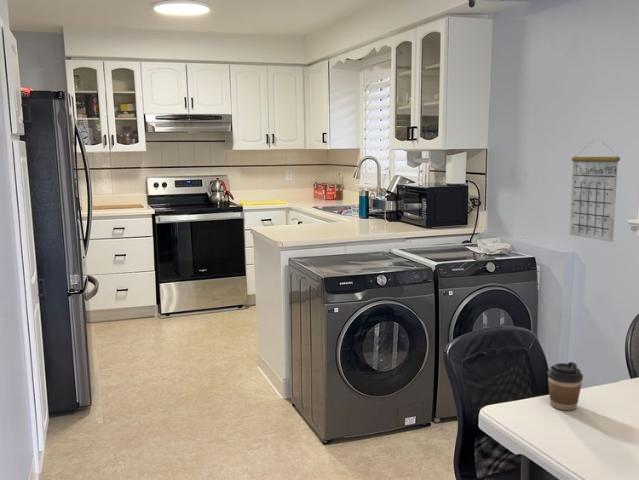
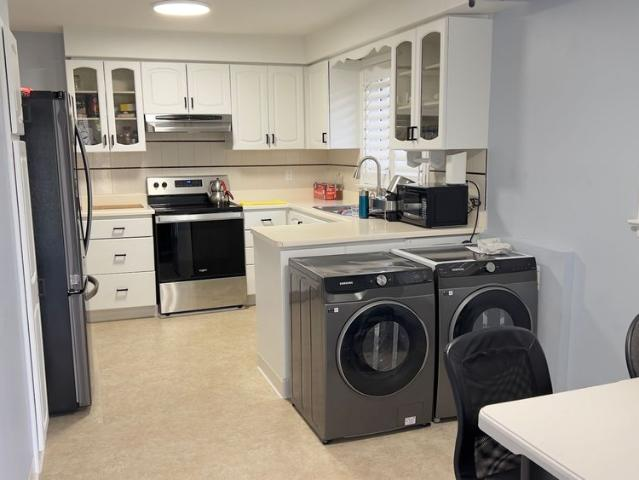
- coffee cup (564, 384)
- calendar (593, 188)
